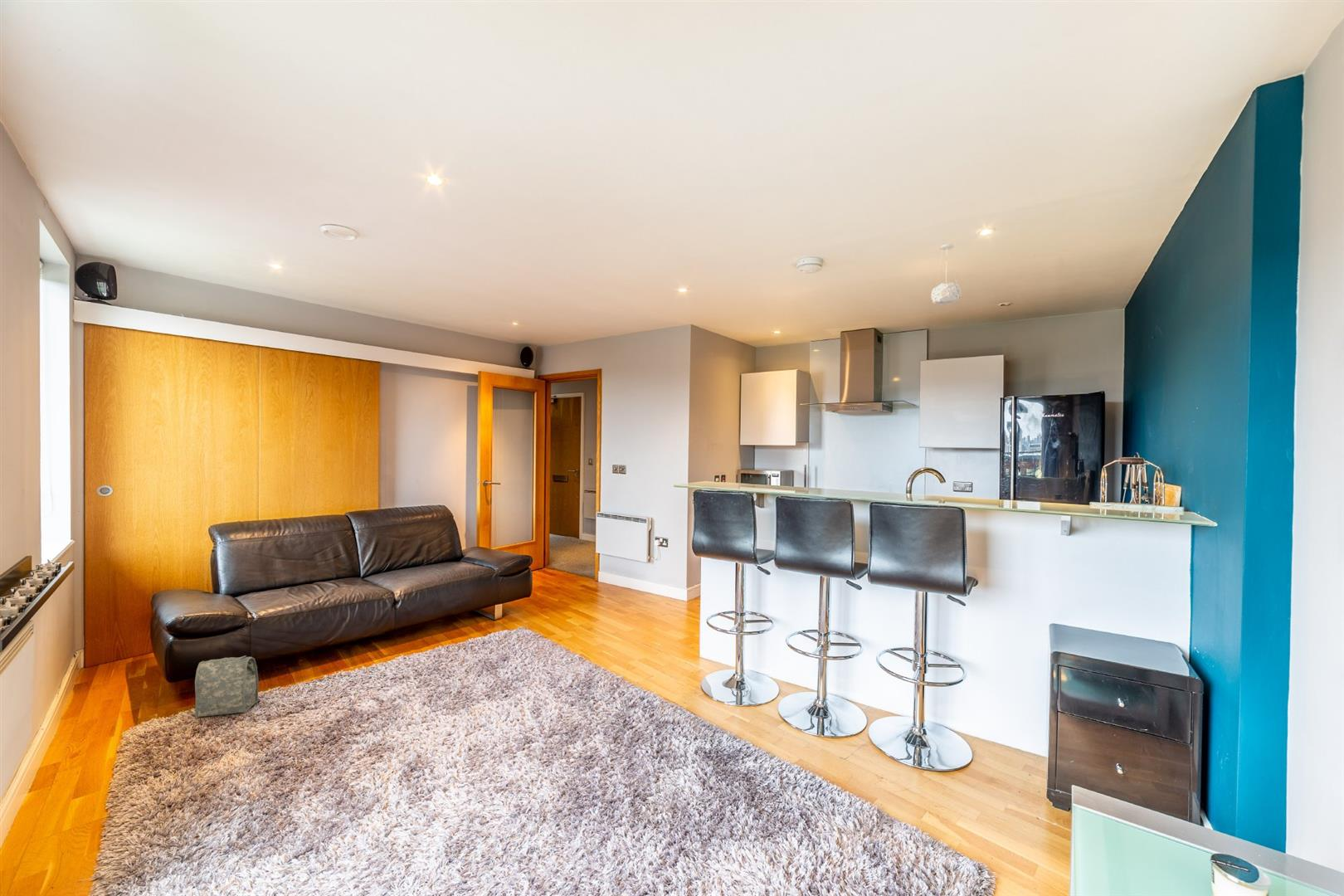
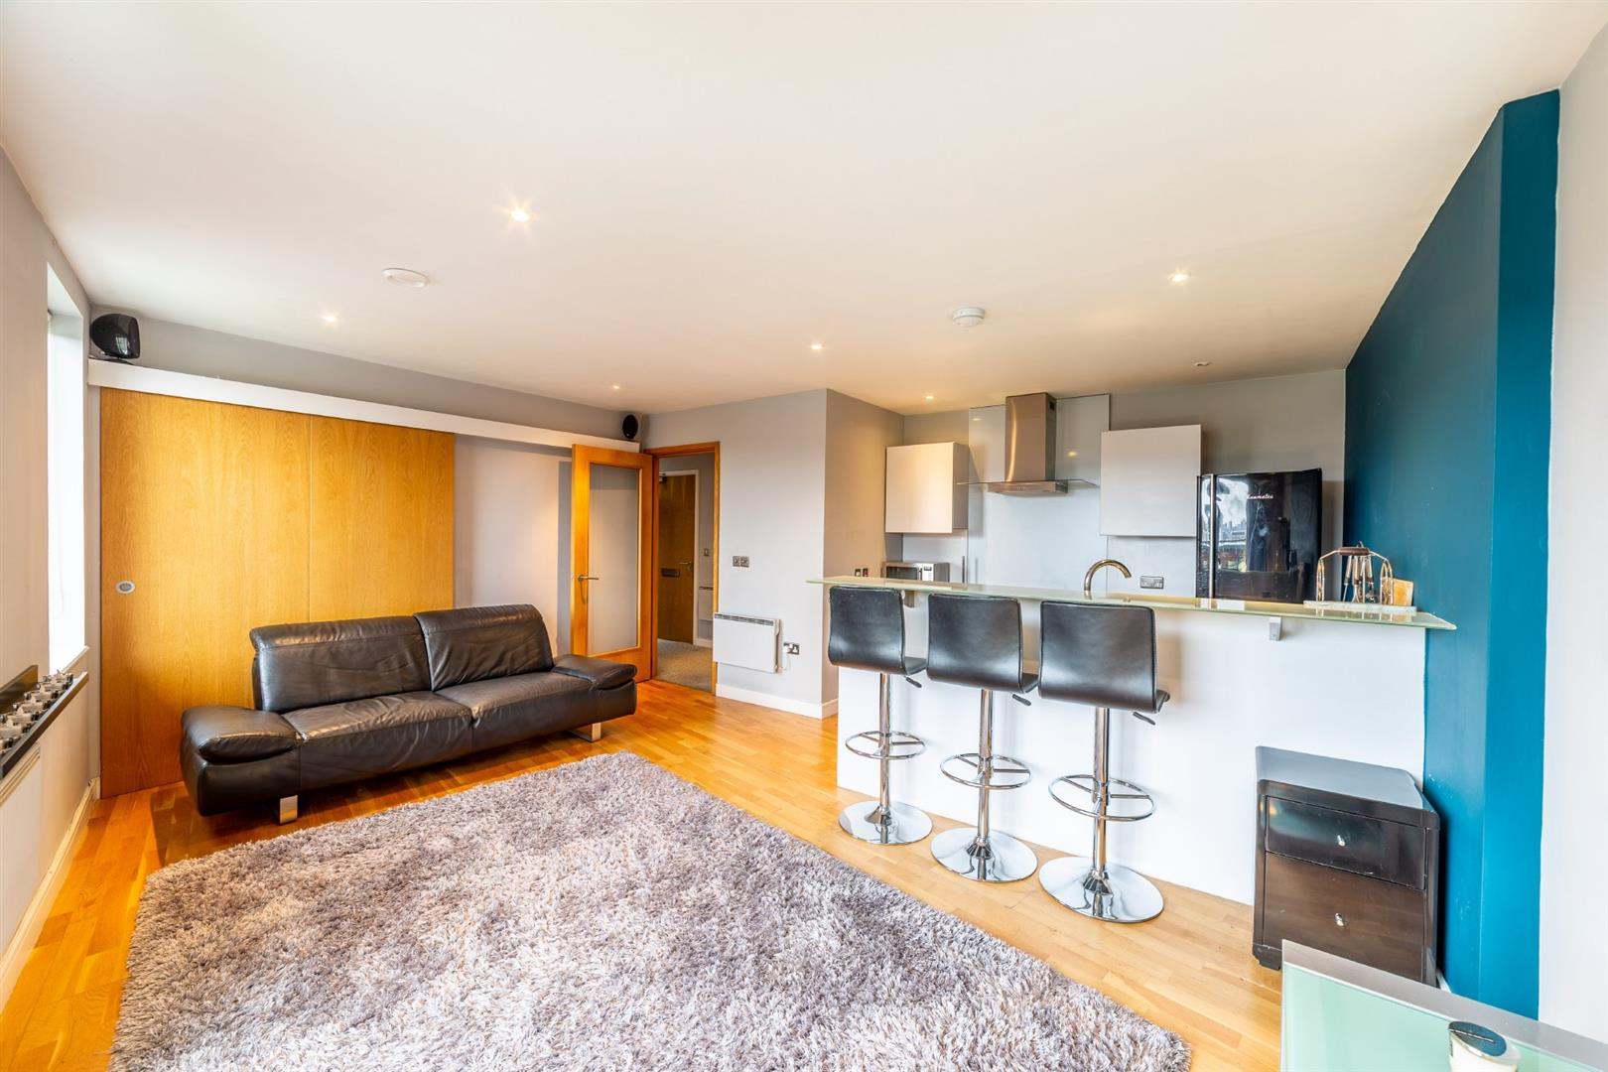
- pendant light (946, 274)
- bag (227, 683)
